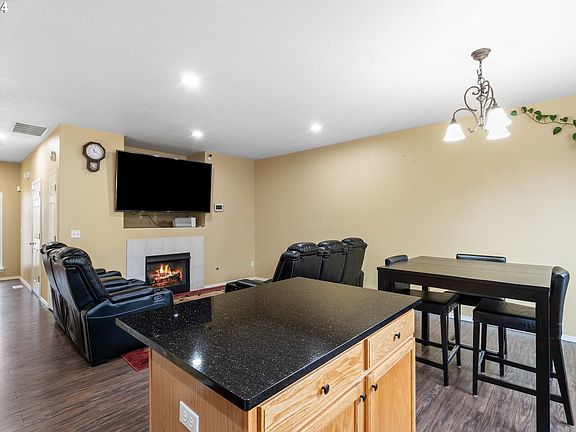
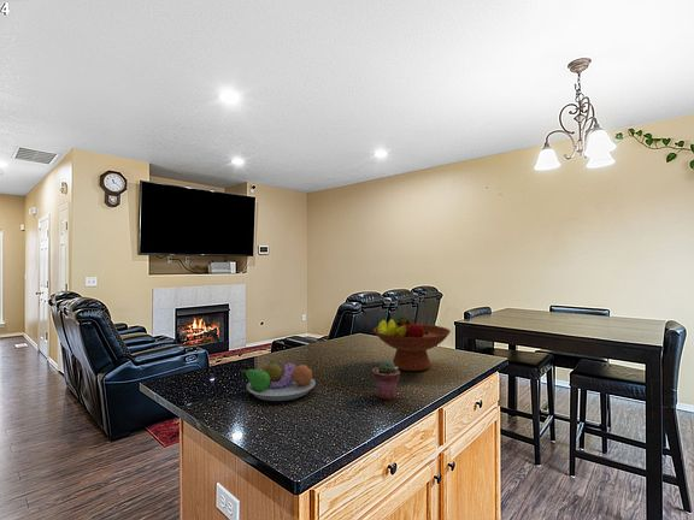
+ potted succulent (386, 378)
+ fruit bowl (411, 341)
+ fruit bowl (278, 377)
